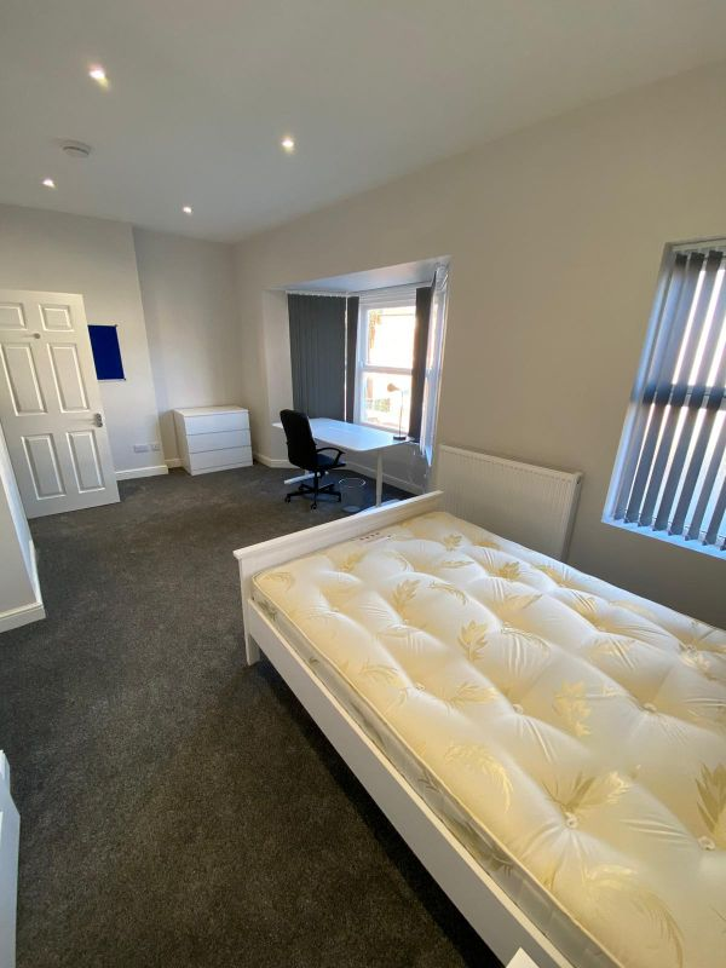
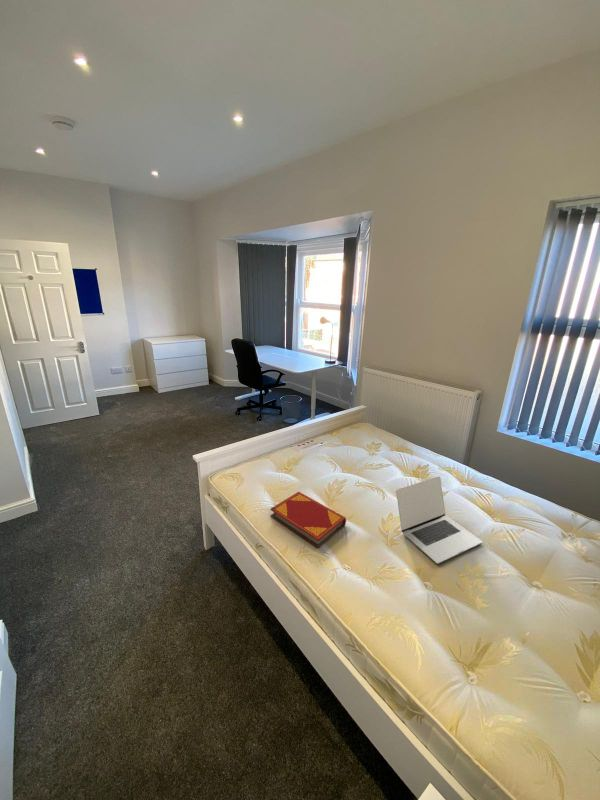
+ laptop (438, 516)
+ hardback book (307, 516)
